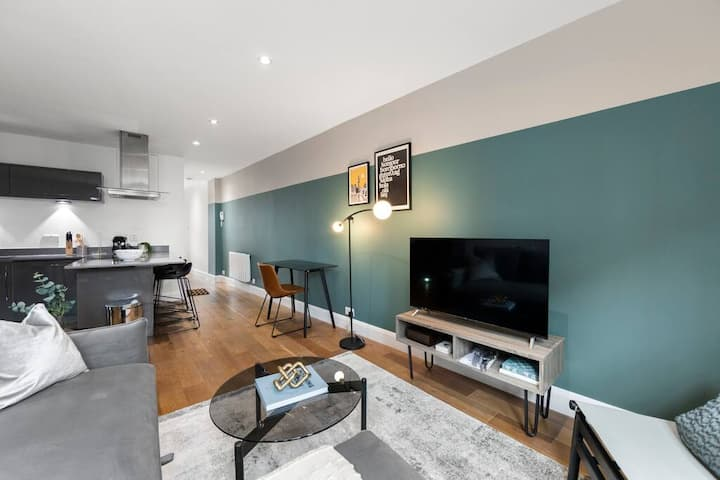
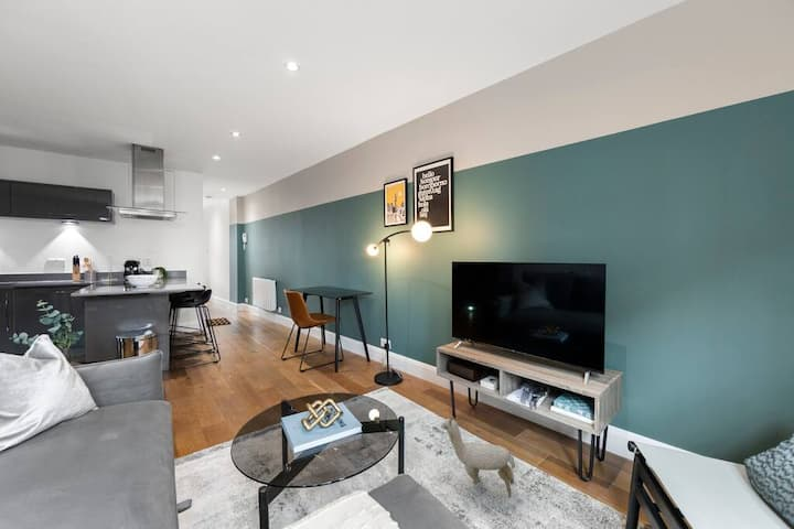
+ plush toy (476, 451)
